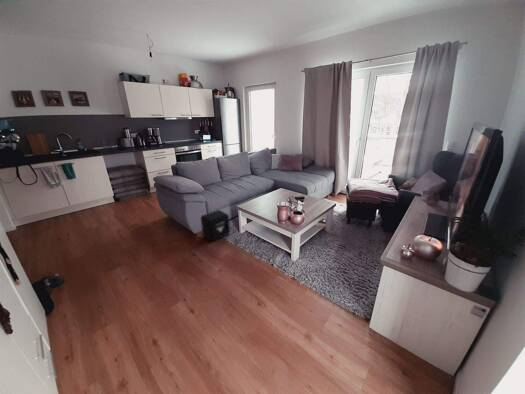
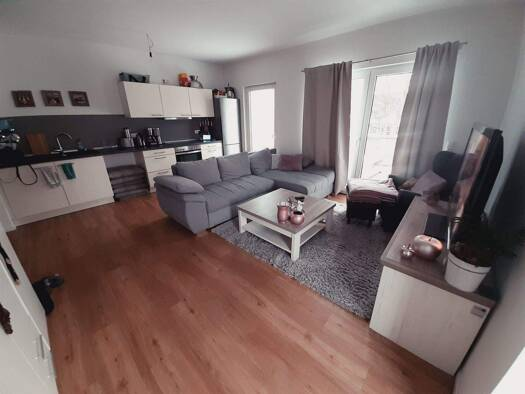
- air purifier (216, 225)
